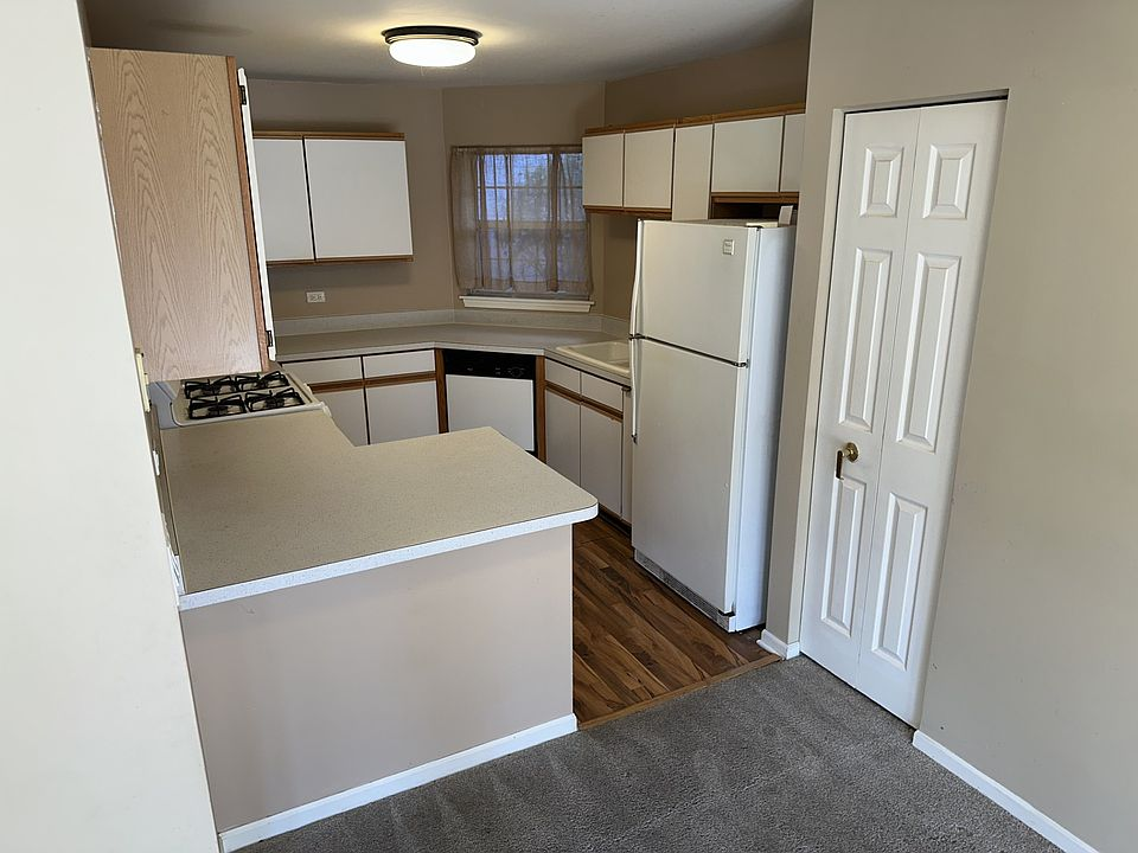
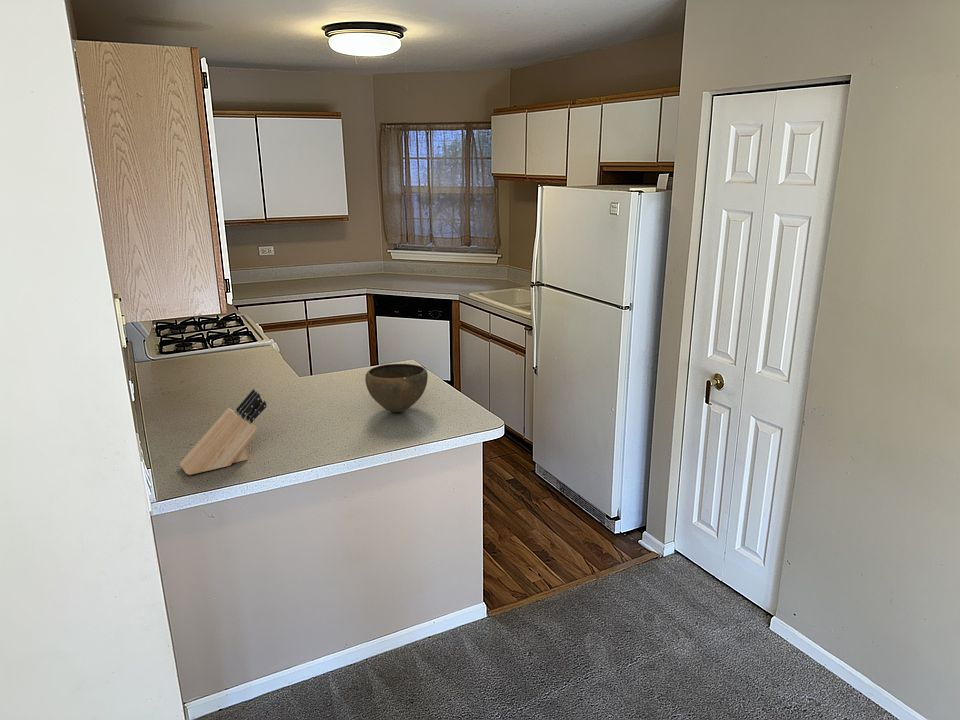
+ knife block (224, 429)
+ bowl (396, 390)
